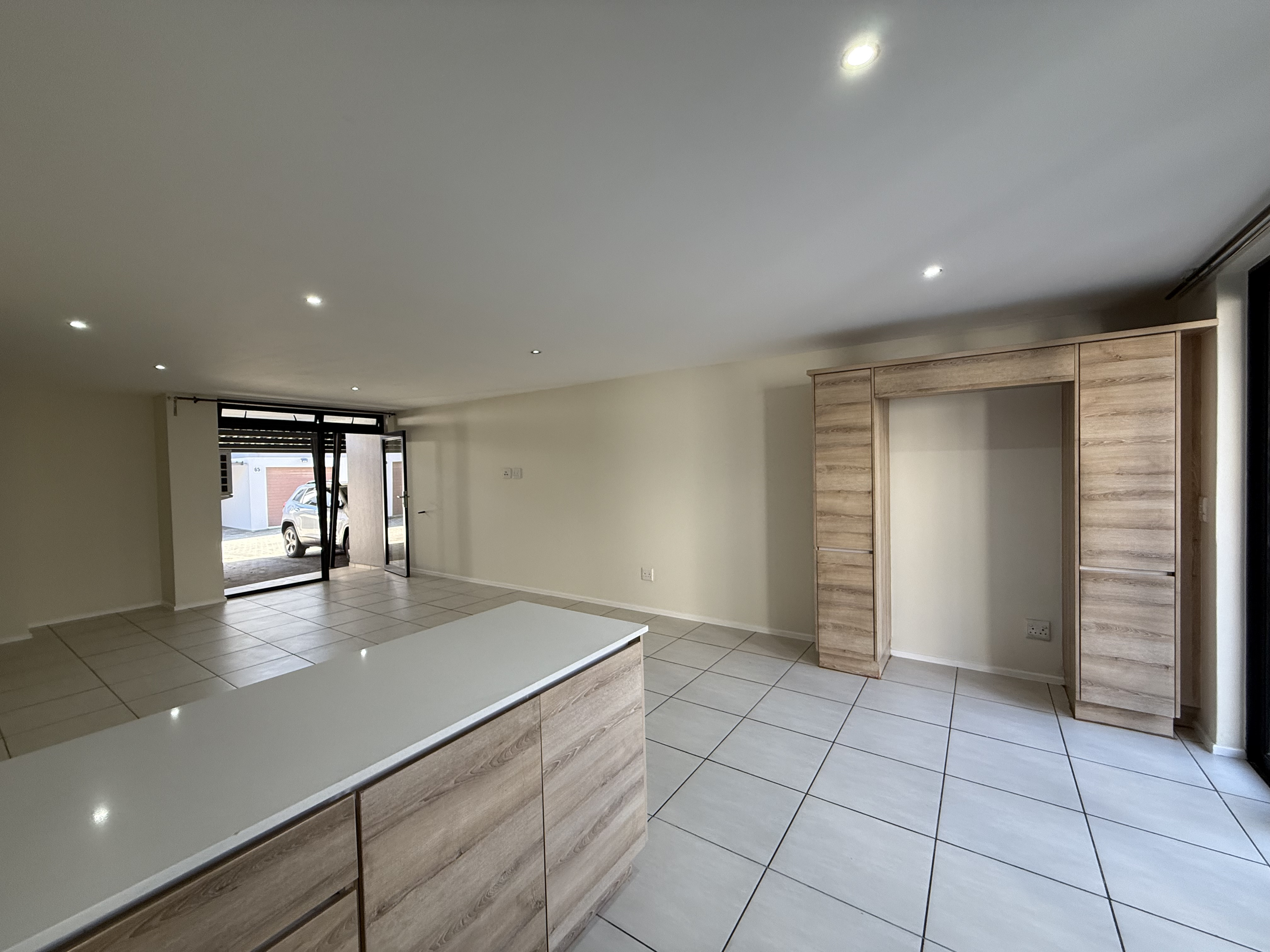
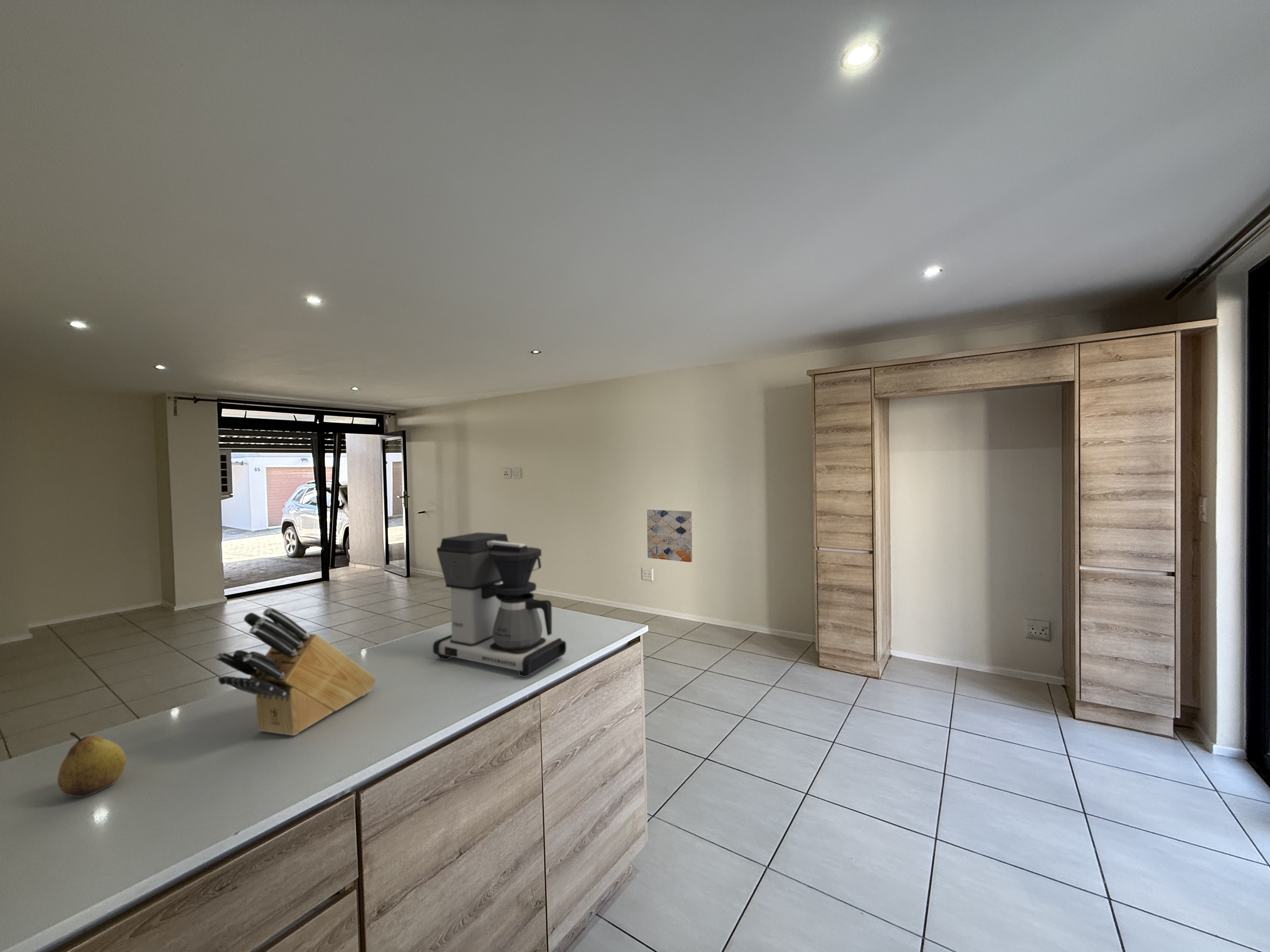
+ wall art (669, 535)
+ coffee maker (500, 598)
+ knife block (304, 657)
+ fruit (93, 757)
